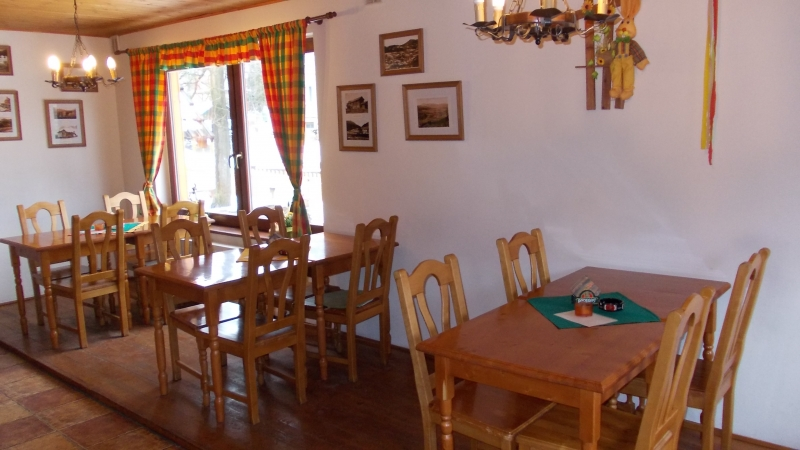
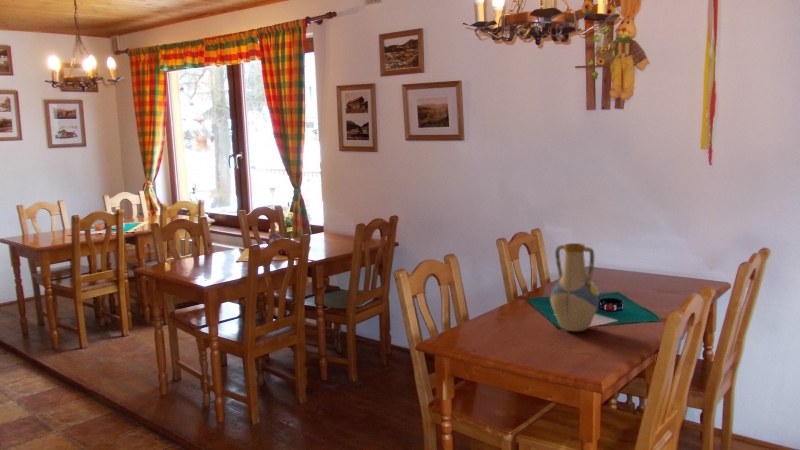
+ vase (574, 287)
